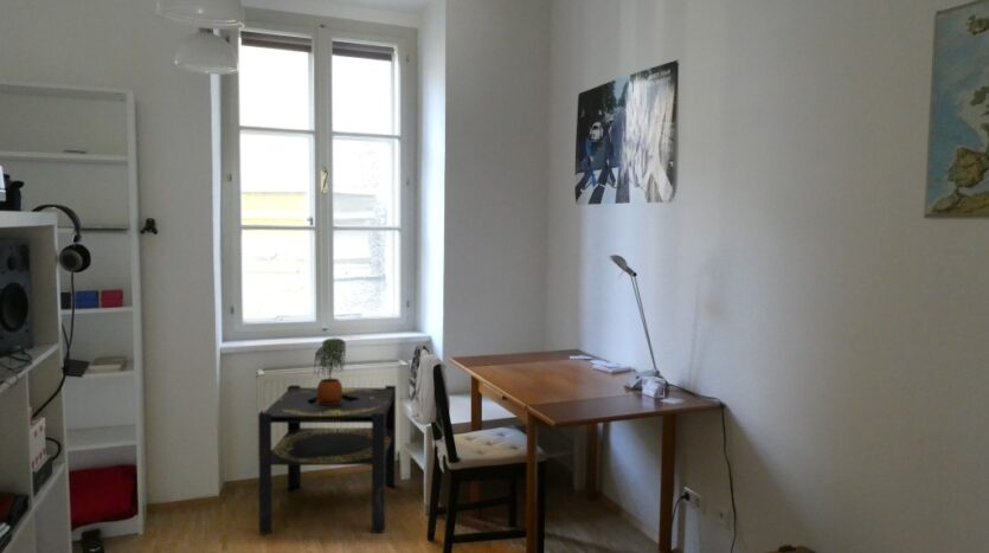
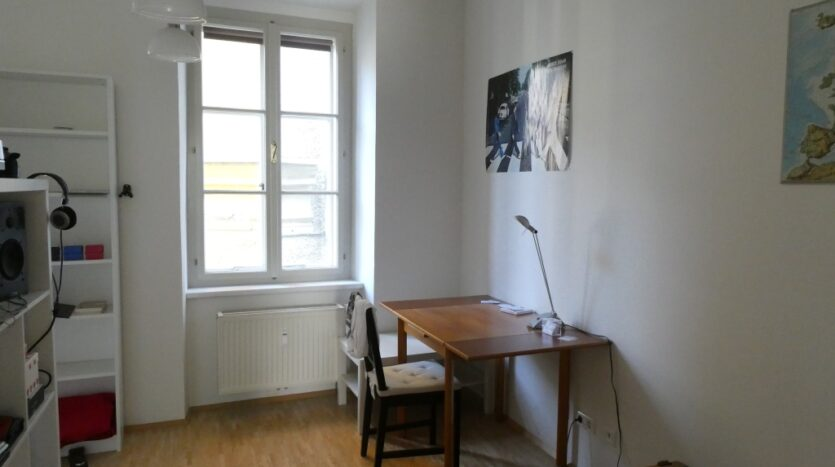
- side table (333, 452)
- potted plant (329, 364)
